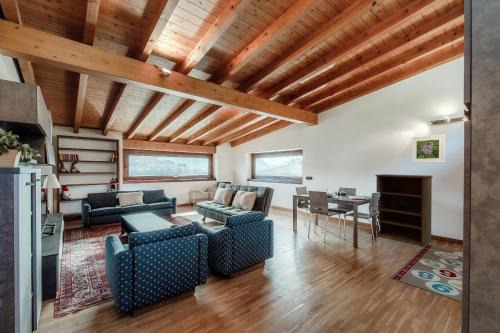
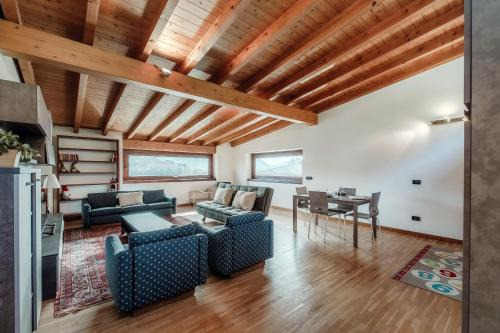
- shelving unit (402, 206)
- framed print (427, 149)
